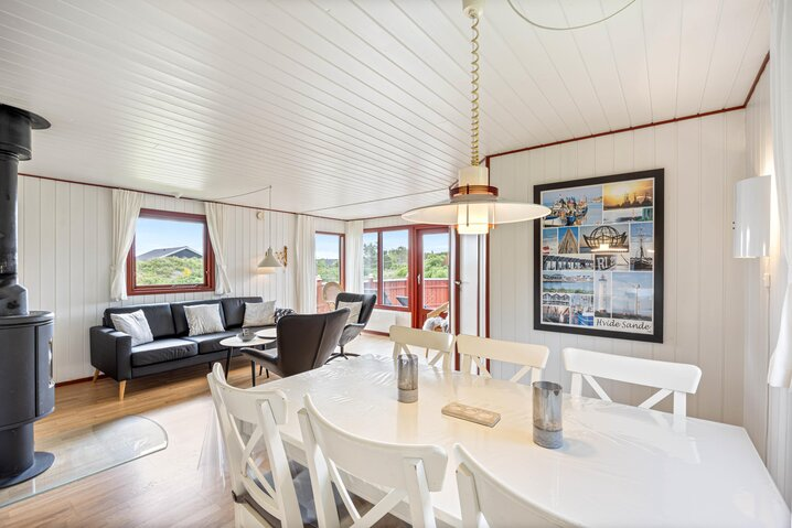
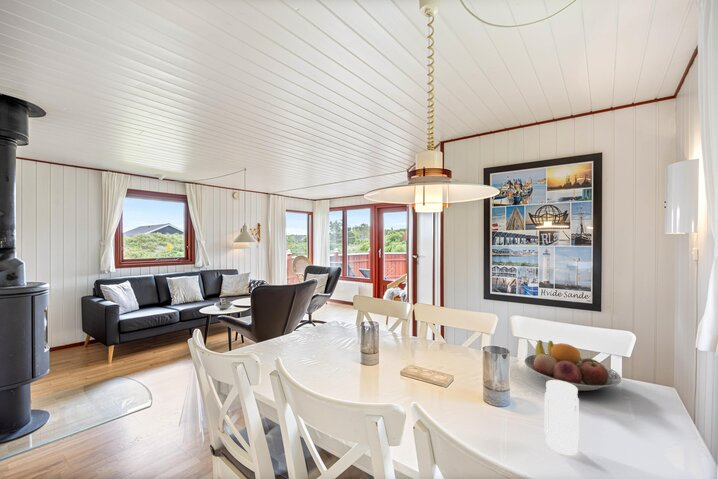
+ jar (561, 415)
+ fruit bowl (569, 364)
